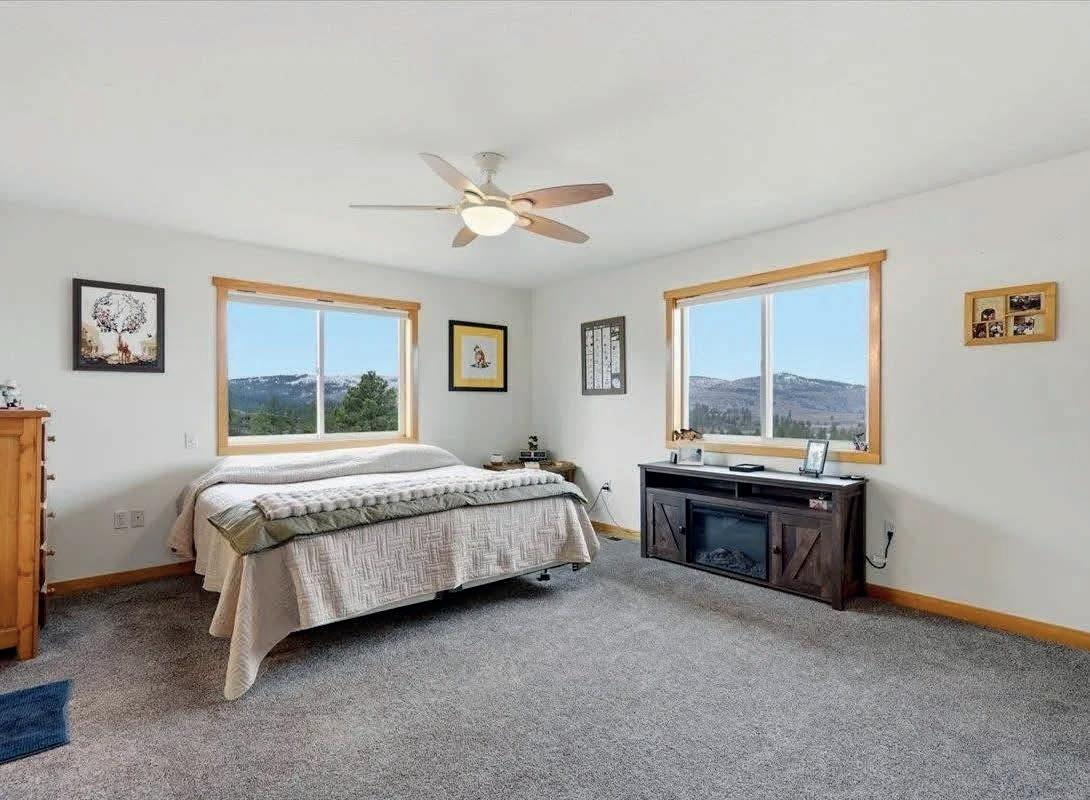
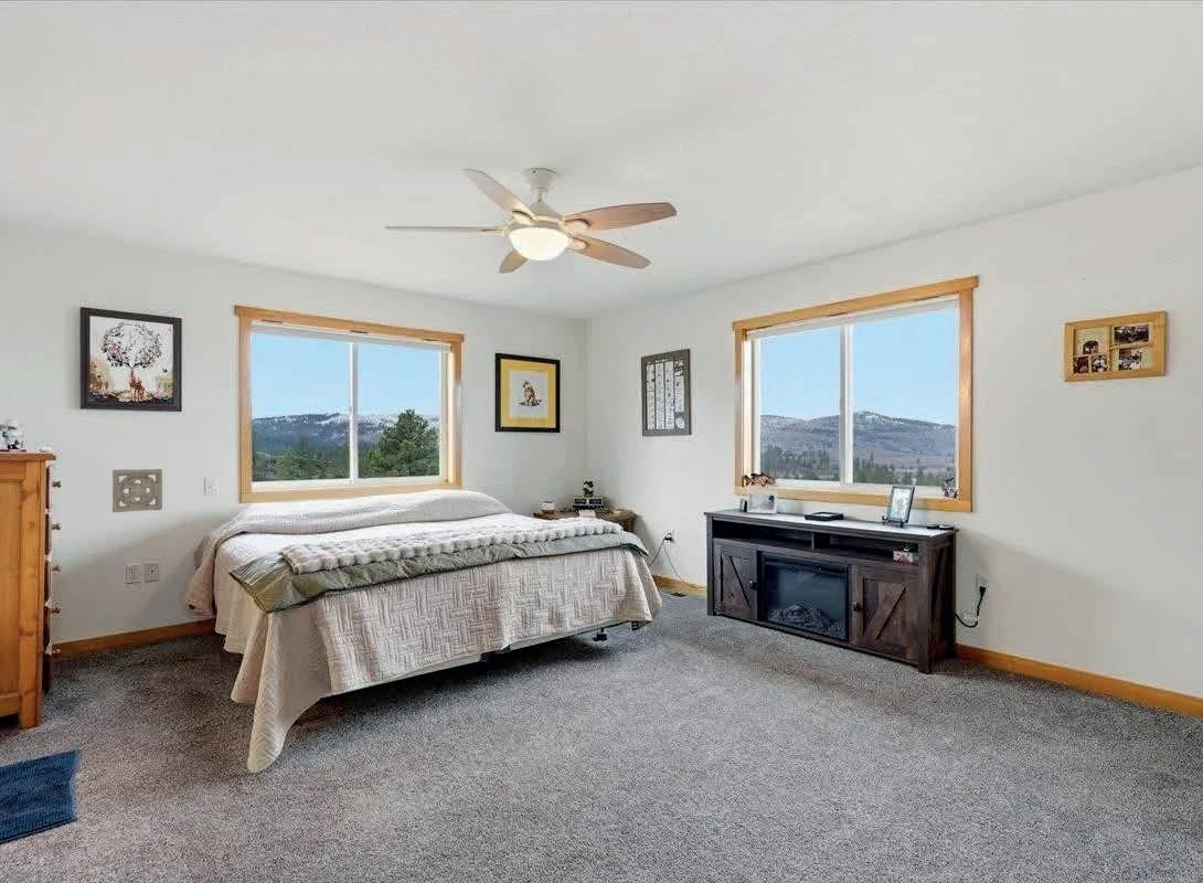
+ wall ornament (137, 489)
